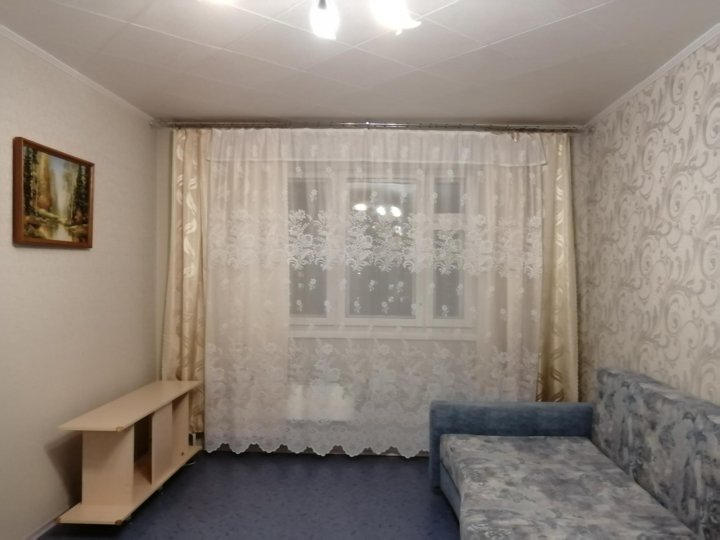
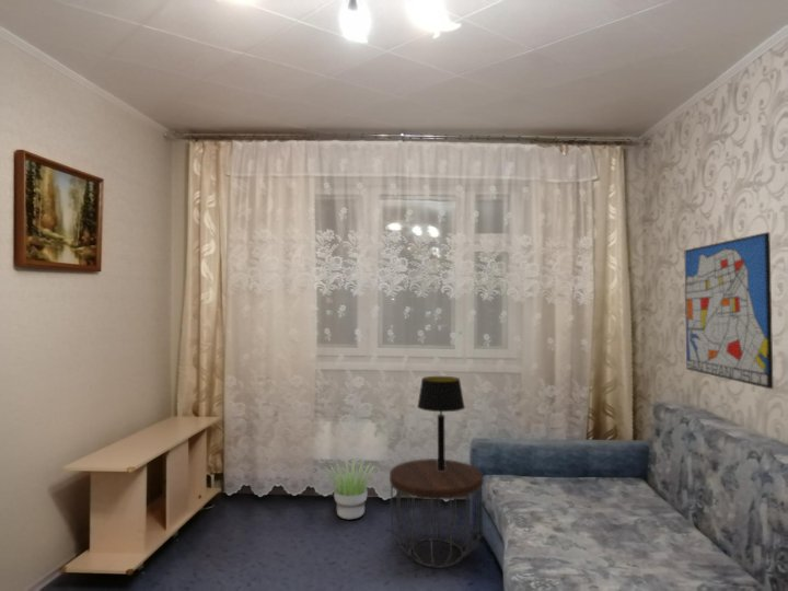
+ potted plant (350, 490)
+ side table (438, 512)
+ wall art (722, 310)
+ table lamp (441, 424)
